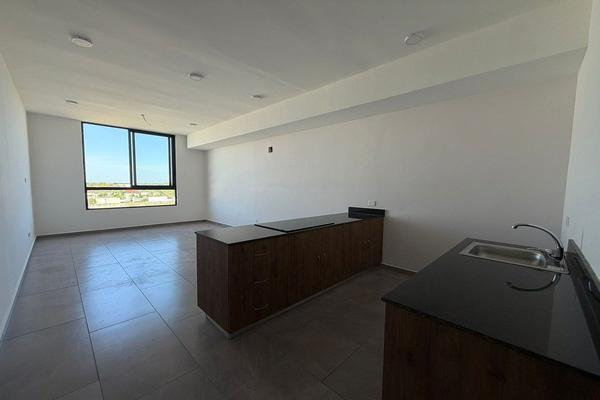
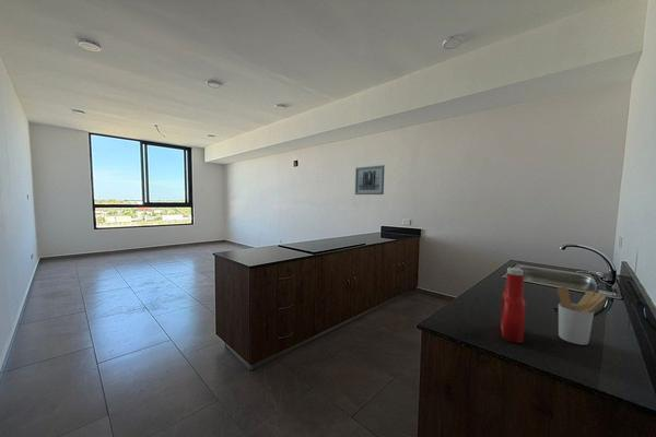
+ utensil holder (581, 315)
+ wall art (368, 180)
+ soap bottle (513, 302)
